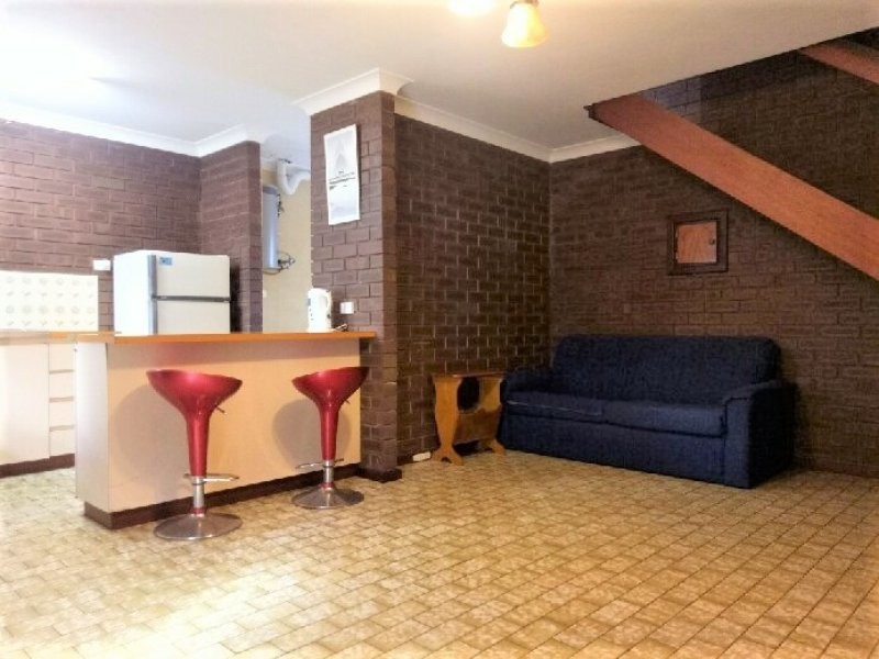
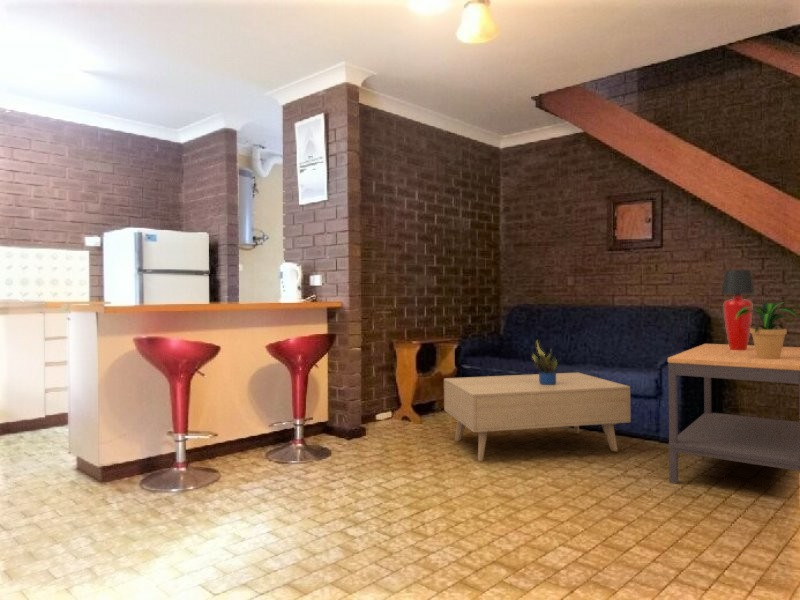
+ coffee table (531, 413)
+ side table (747, 416)
+ potted plant (542, 361)
+ table lamp (737, 309)
+ potted plant (768, 329)
